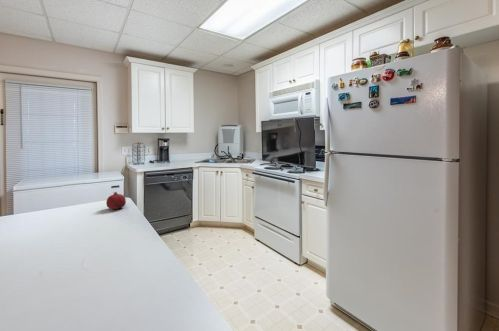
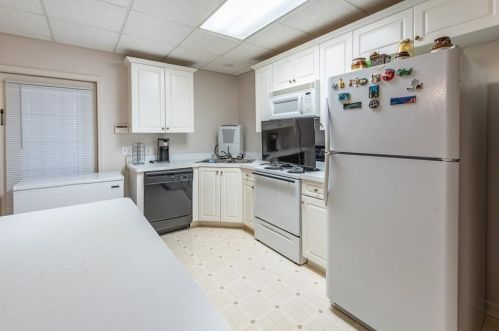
- fruit (116, 200)
